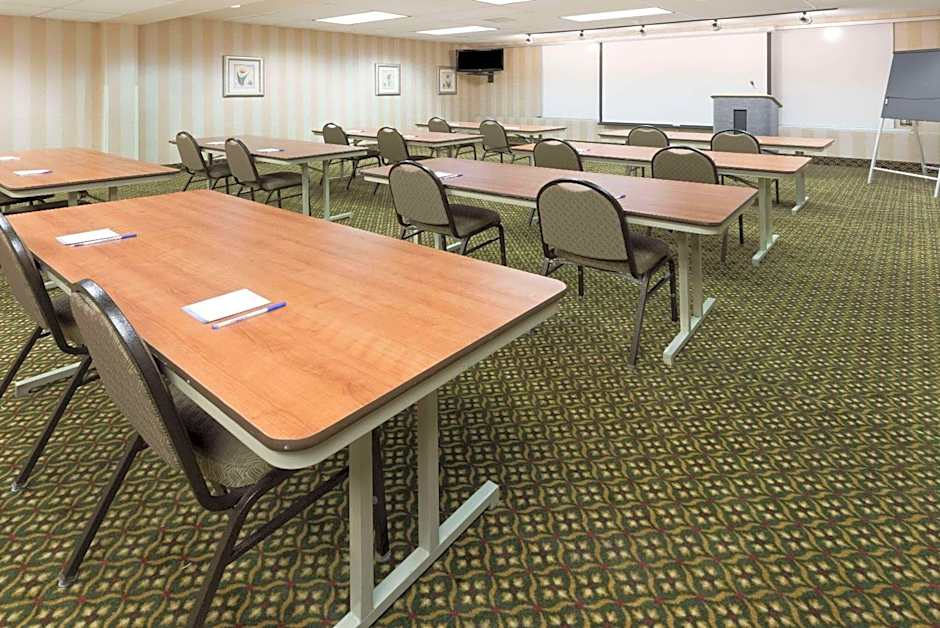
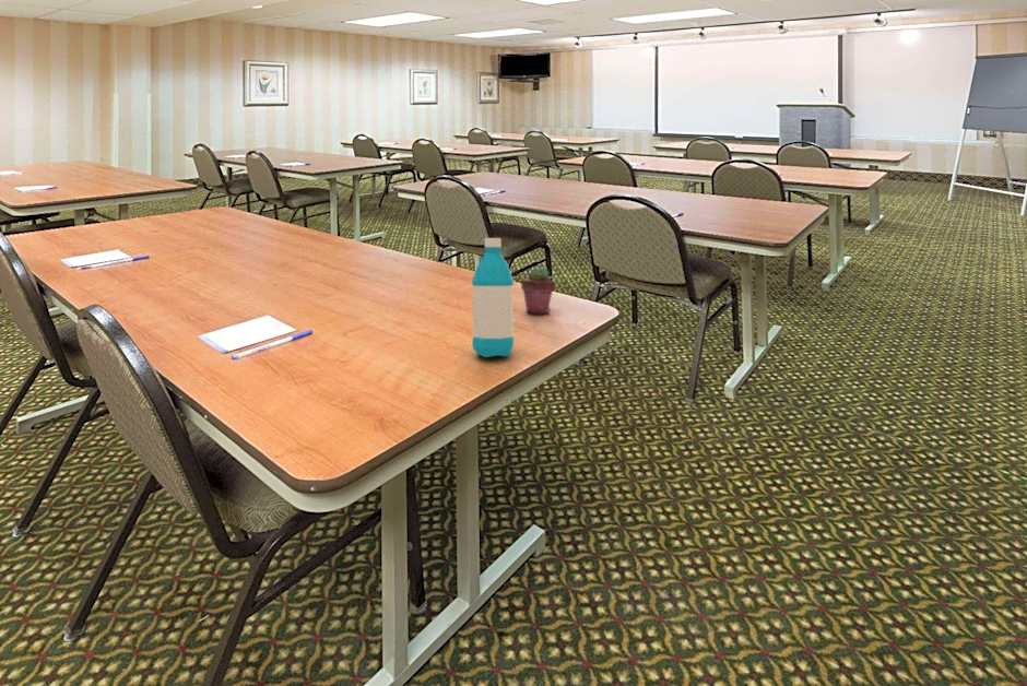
+ potted succulent (538, 289)
+ water bottle (493, 297)
